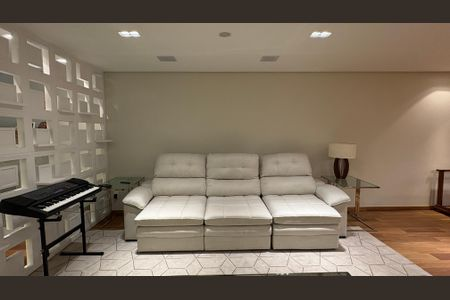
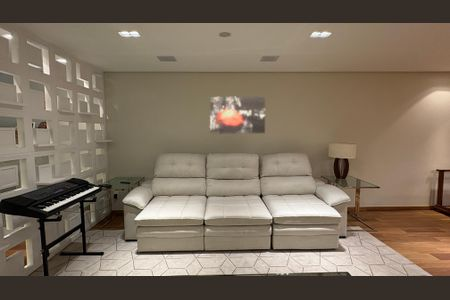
+ wall art (237, 115)
